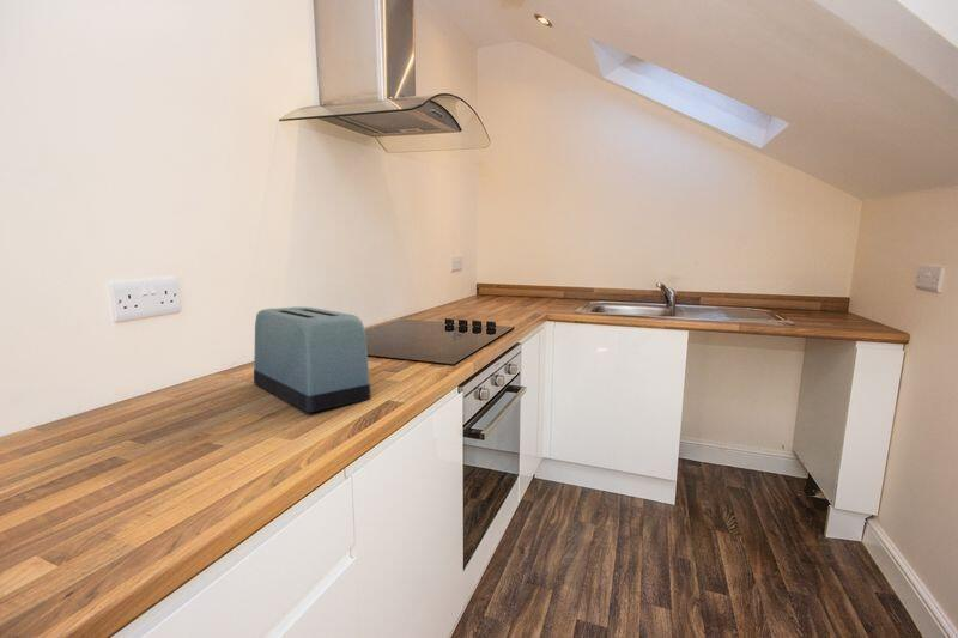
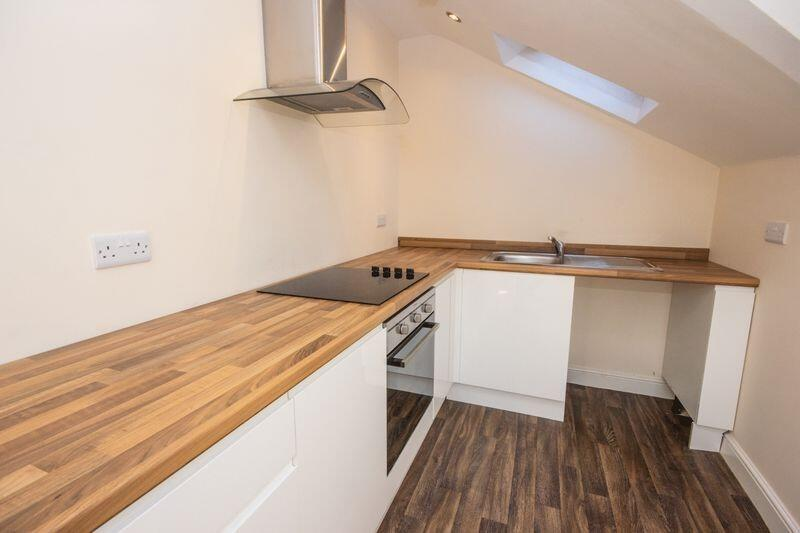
- toaster (307, 351)
